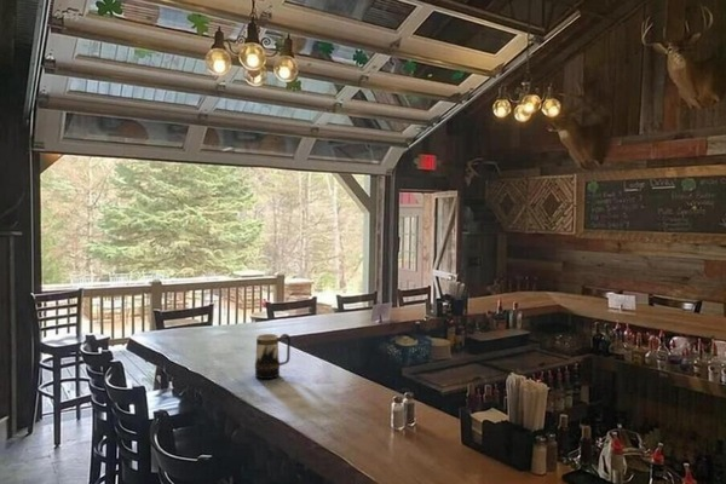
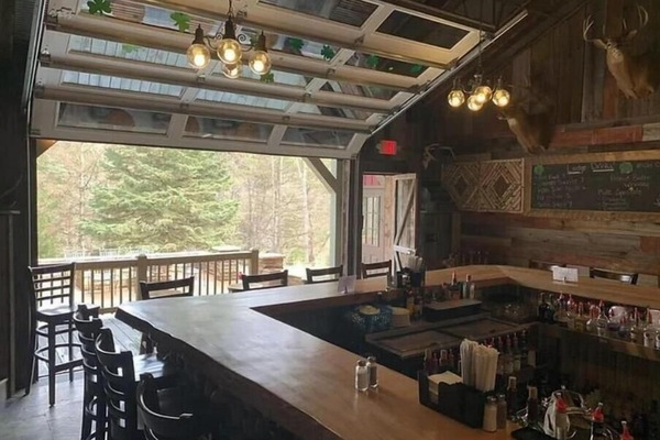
- beer mug (272, 355)
